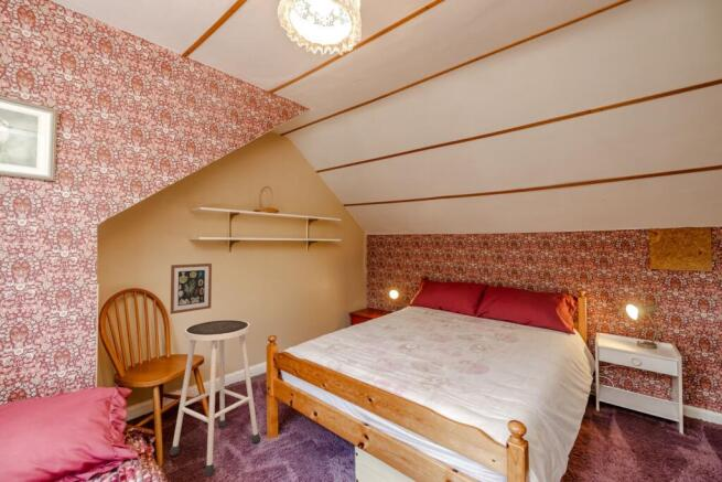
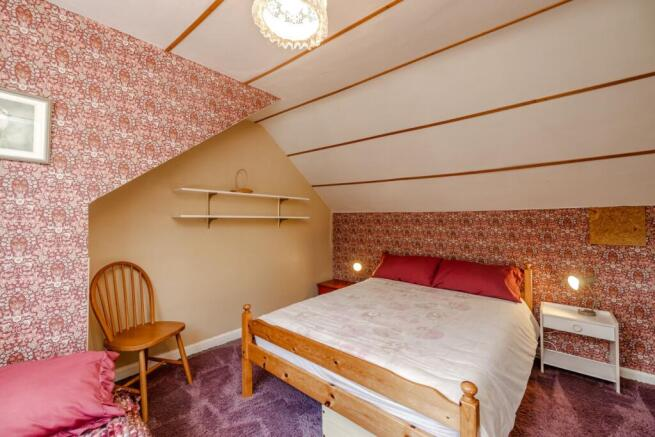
- stool (217, 387)
- wall art (192, 287)
